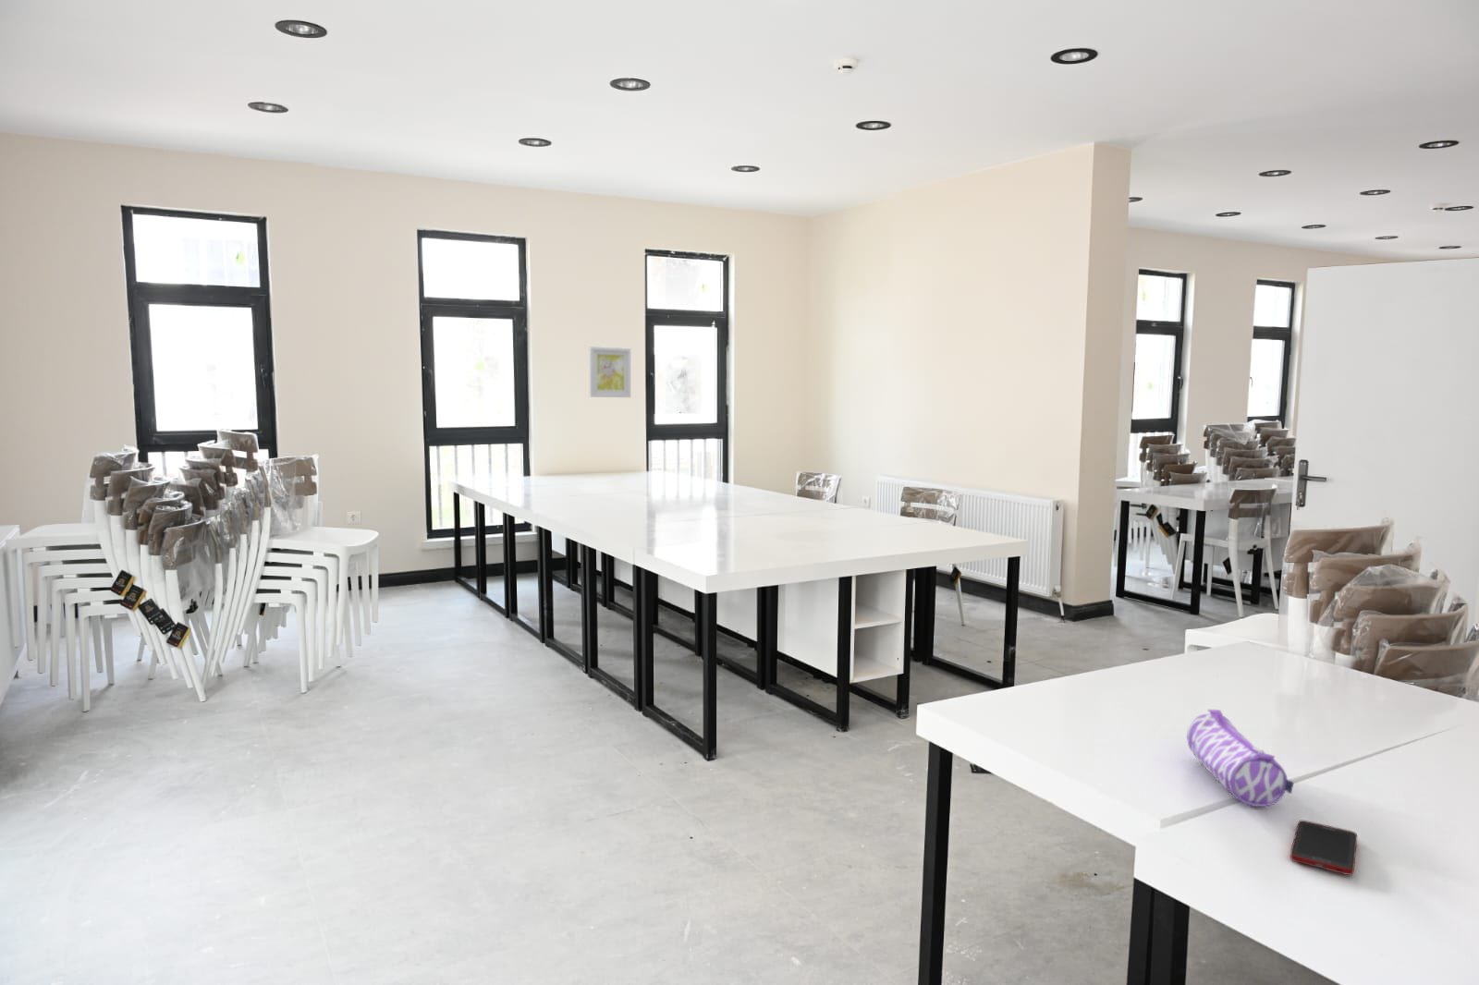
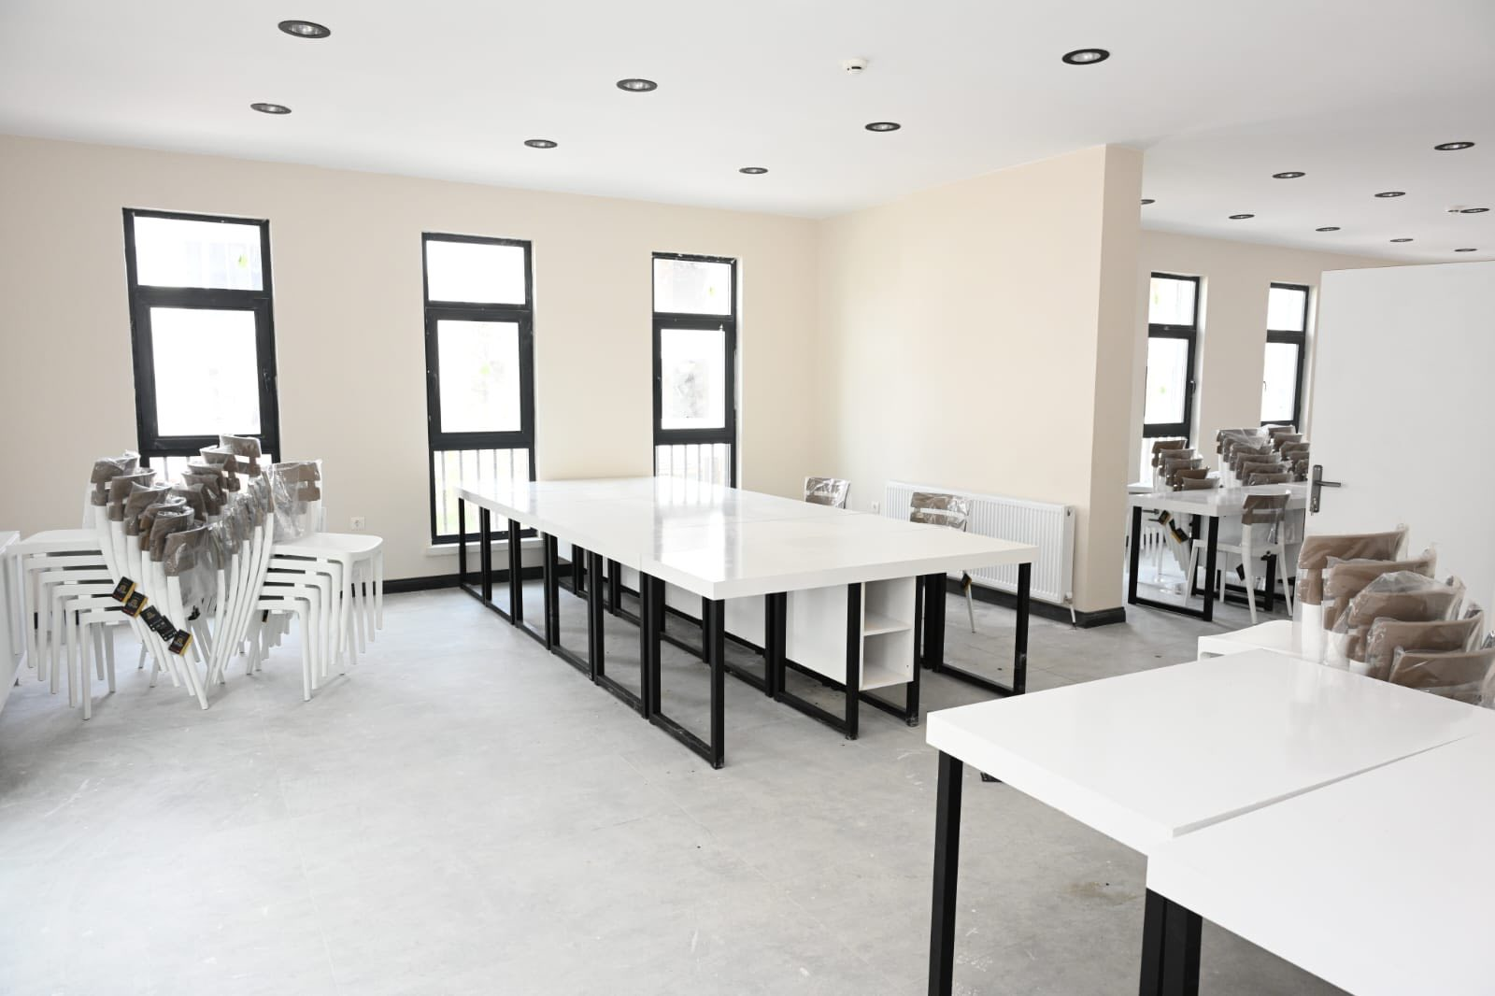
- cell phone (1324, 846)
- wall art (610, 373)
- pencil case (1233, 756)
